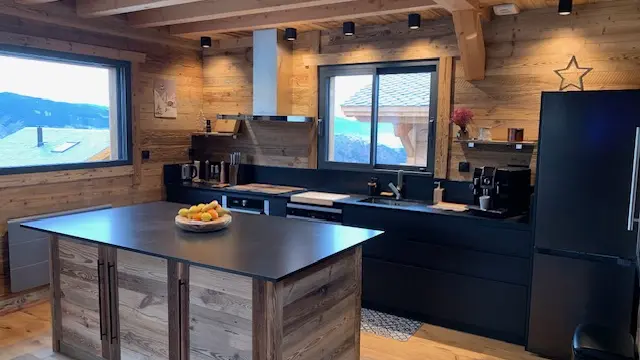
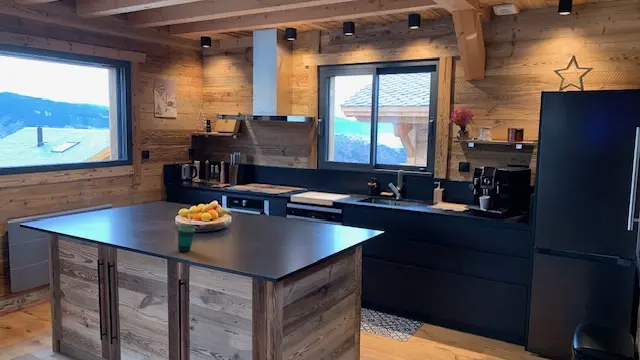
+ cup (186, 238)
